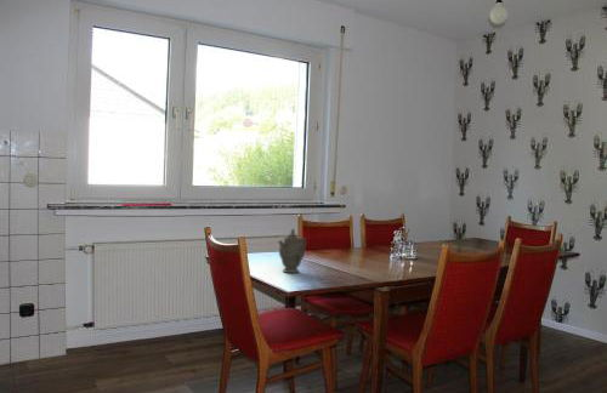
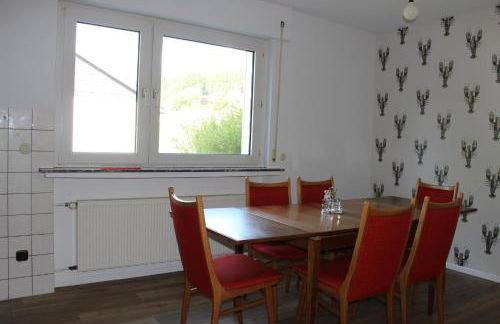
- chinaware (291, 250)
